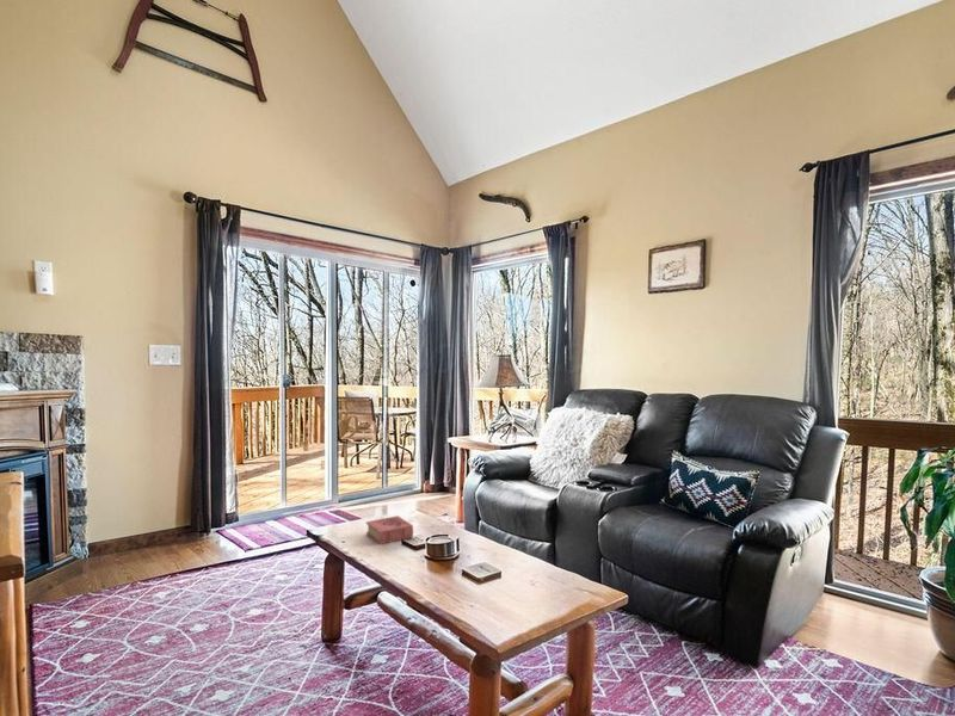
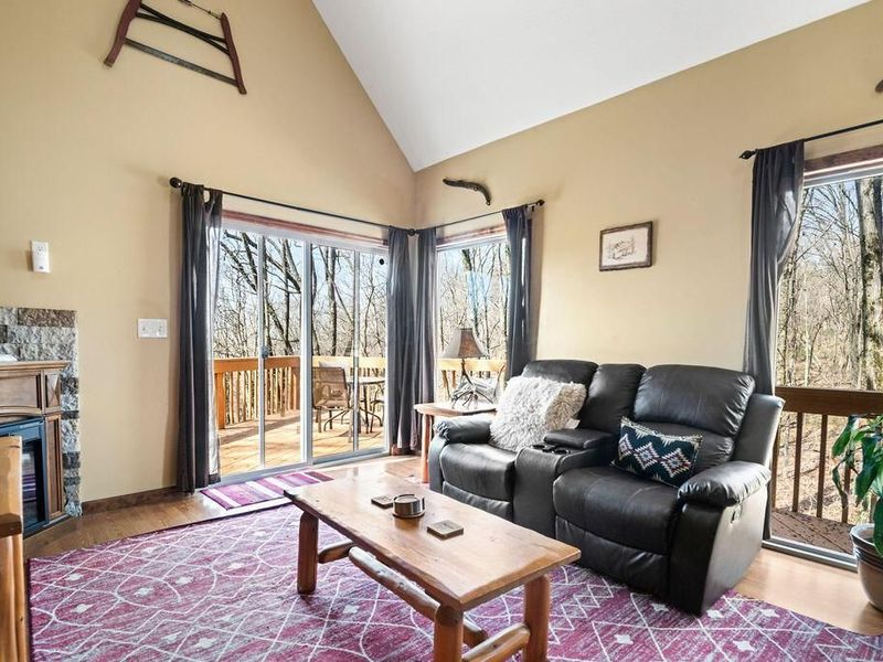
- book (389, 530)
